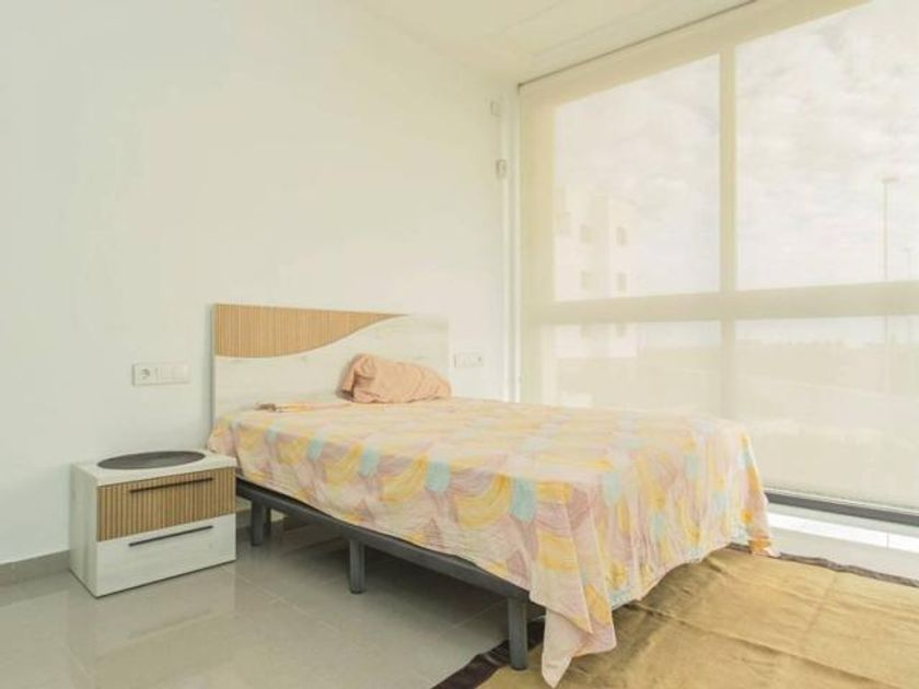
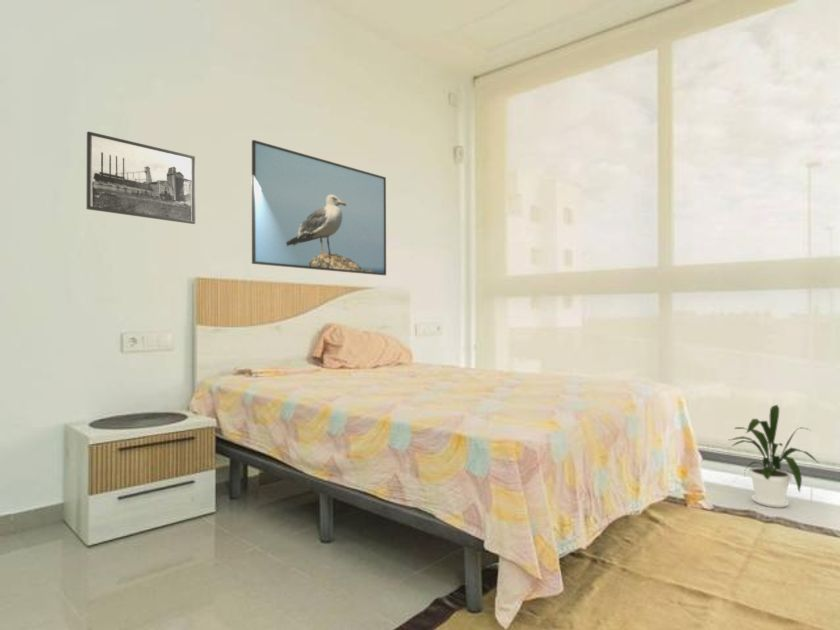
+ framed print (326, 215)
+ house plant (768, 455)
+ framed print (144, 181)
